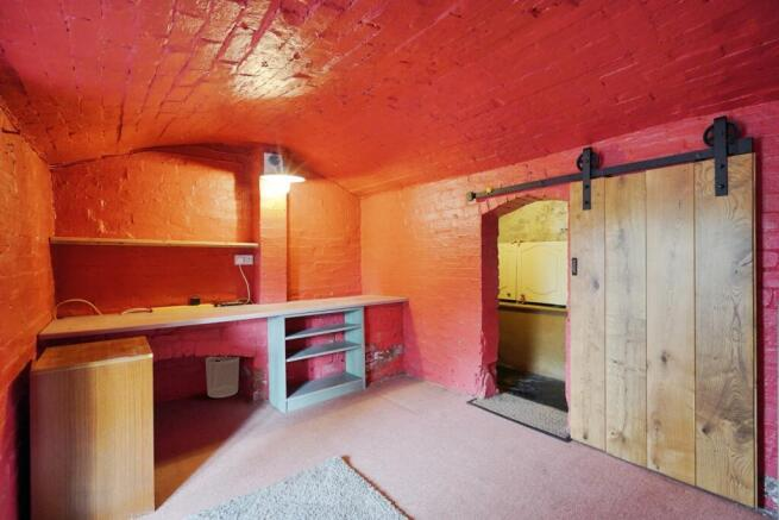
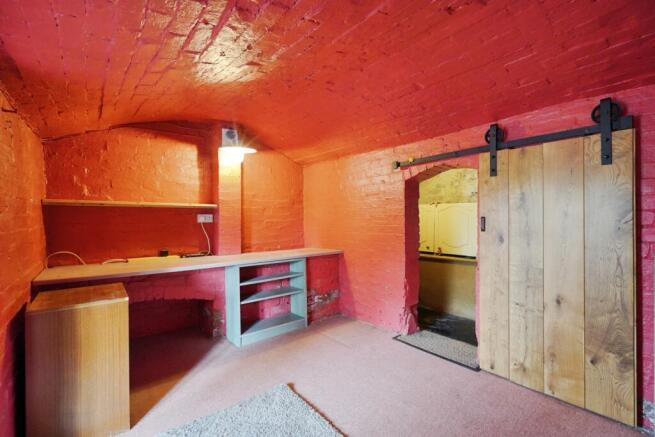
- waste bin (222, 375)
